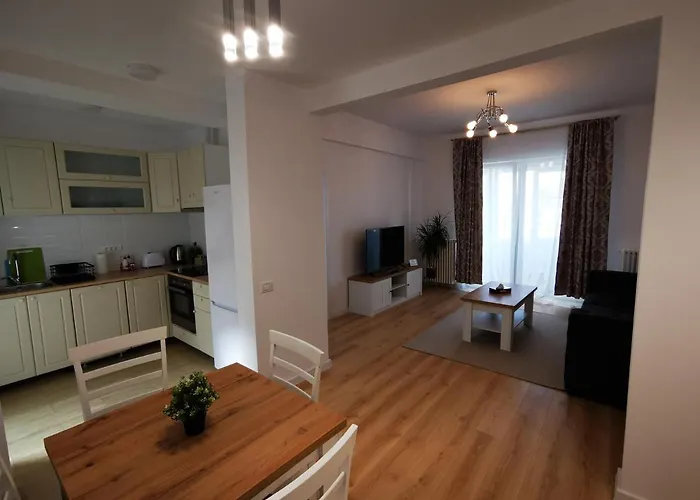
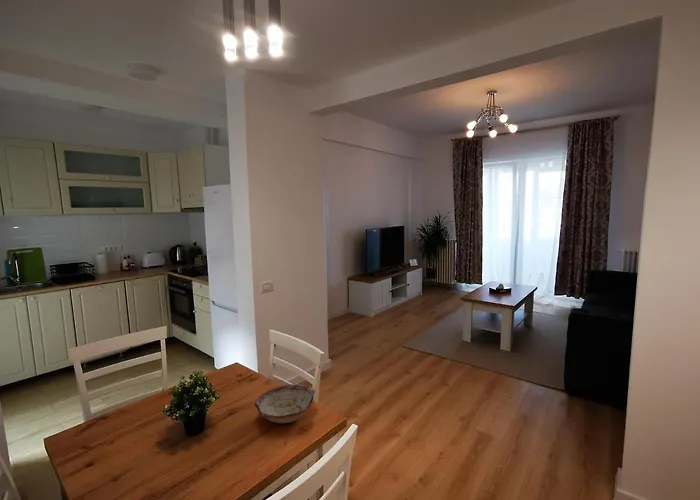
+ bowl (285, 406)
